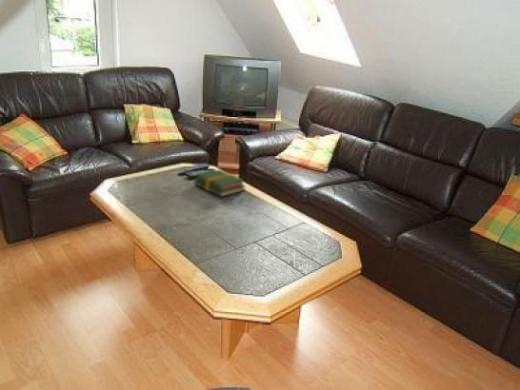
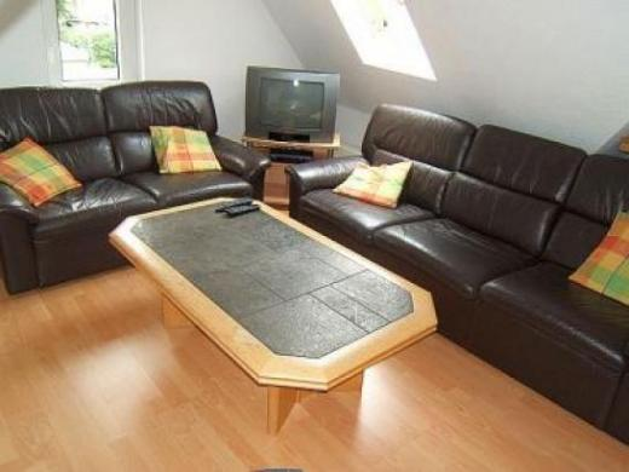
- book (219, 182)
